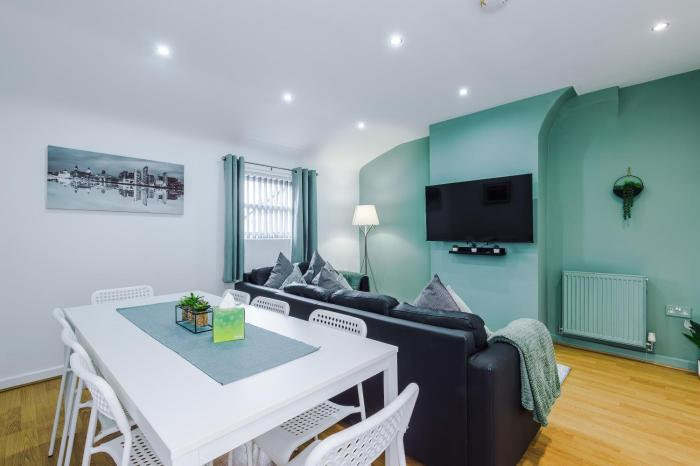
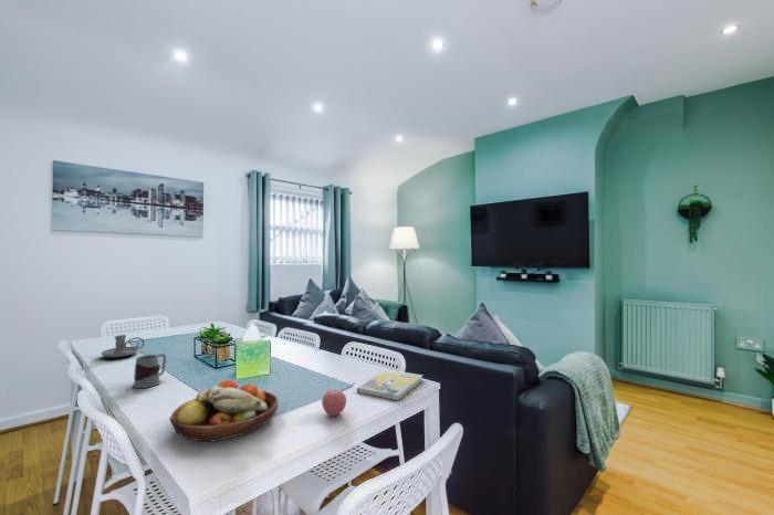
+ book (391, 382)
+ candle holder (124, 345)
+ mug (150, 369)
+ fruit bowl (228, 401)
+ apple (334, 401)
